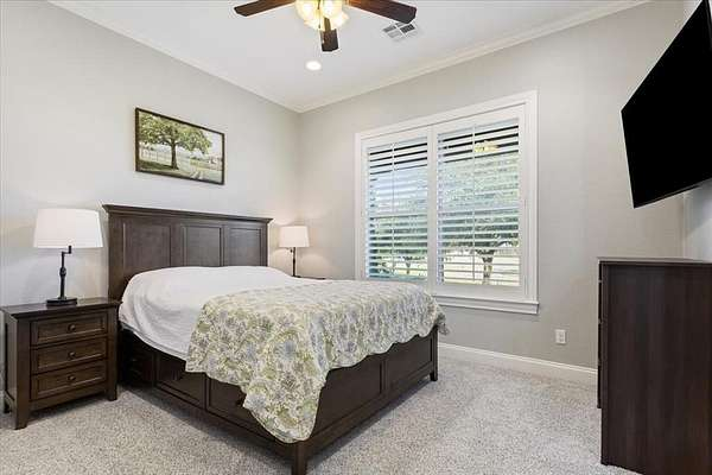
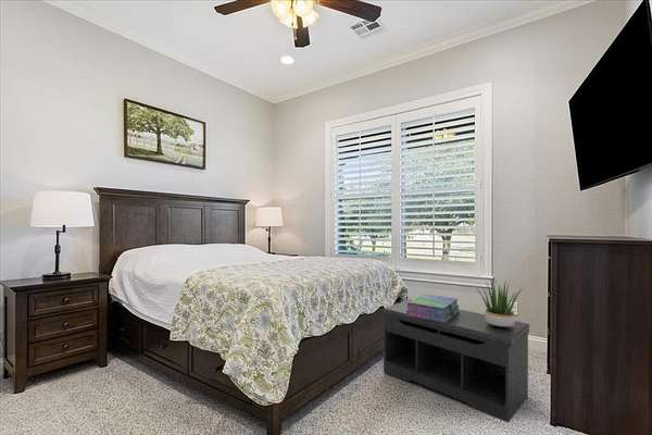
+ stack of books (432, 307)
+ bench (450, 349)
+ potted plant (499, 302)
